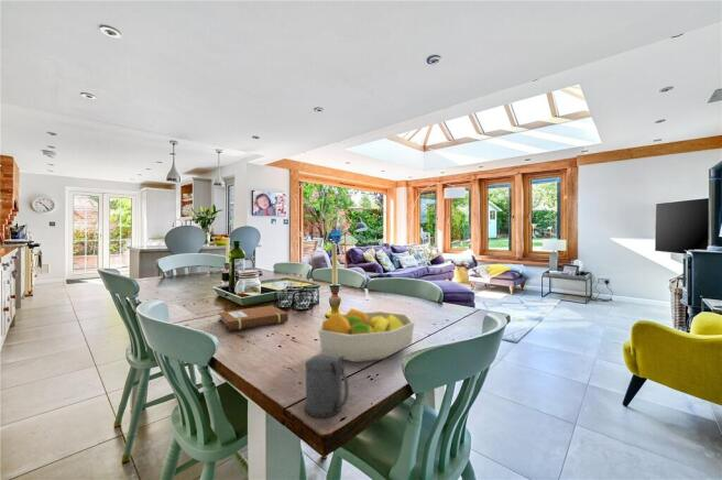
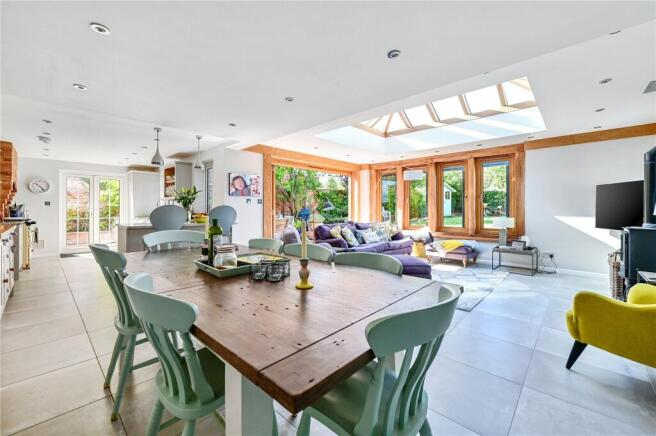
- beer stein (328, 380)
- fruit bowl (367, 329)
- notebook (251, 317)
